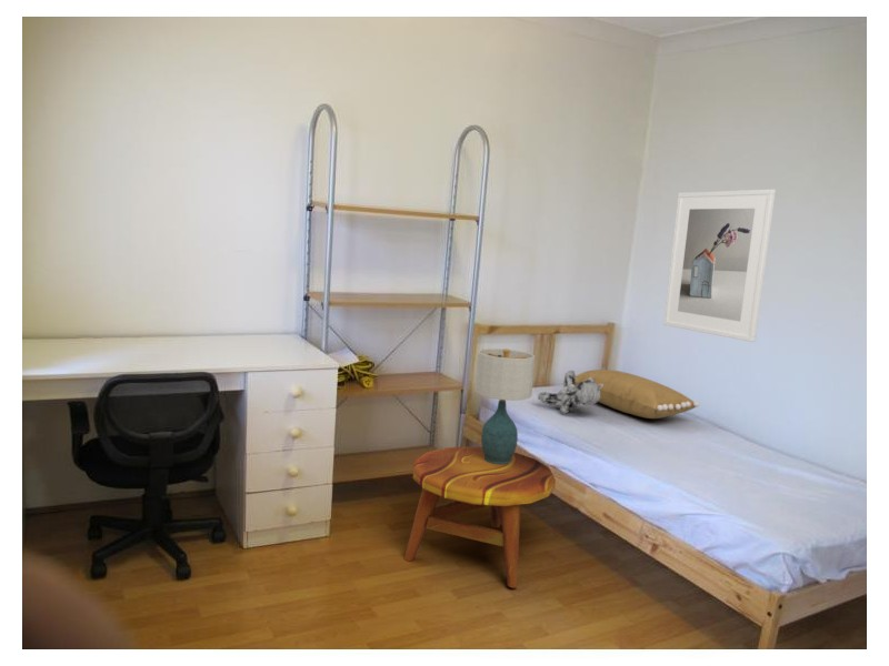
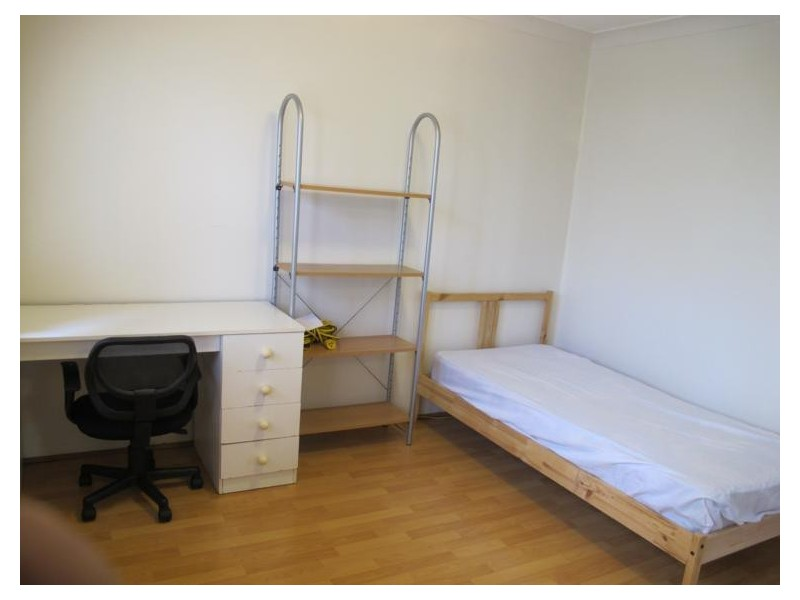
- table lamp (501, 404)
- side table (479, 507)
- pillow (631, 392)
- teddy bear (572, 394)
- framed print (715, 263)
